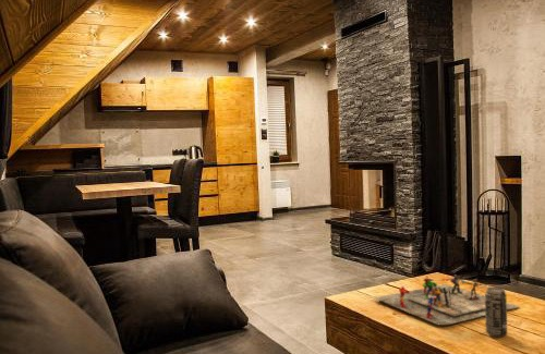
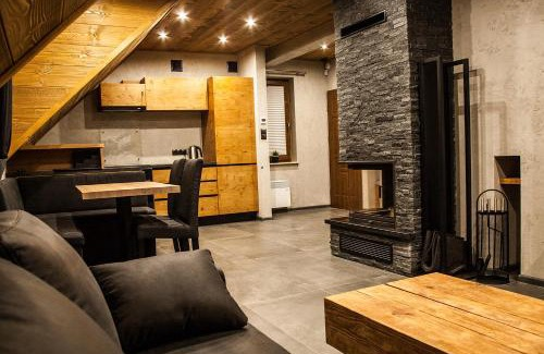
- board game (441, 290)
- beverage can (496, 312)
